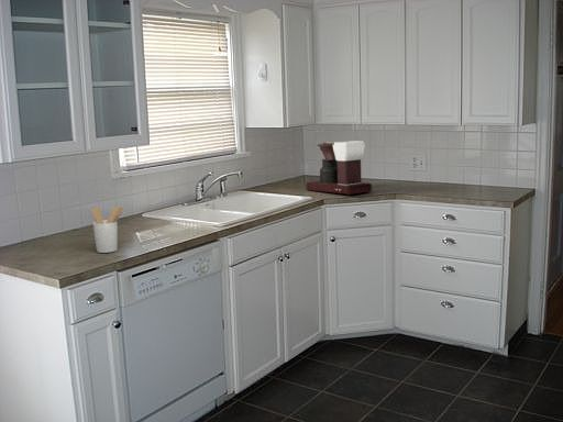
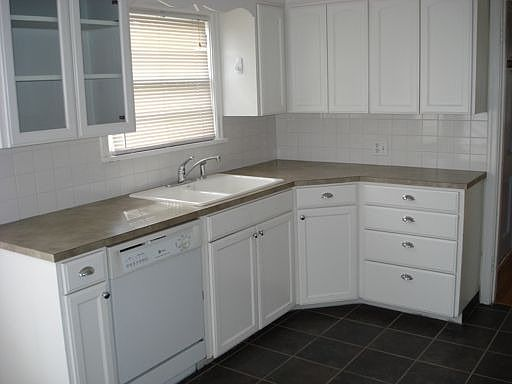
- utensil holder (110, 227)
- coffee maker (338, 166)
